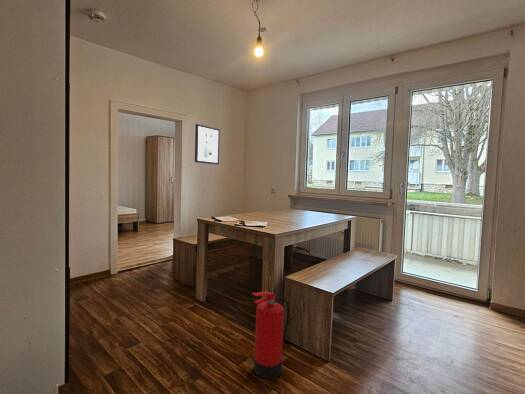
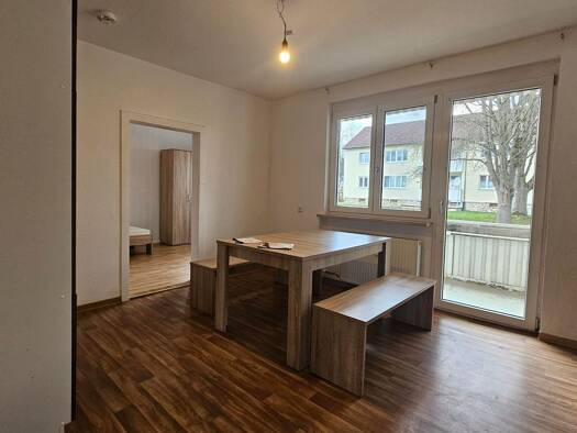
- wall art (207, 145)
- fire extinguisher (271, 329)
